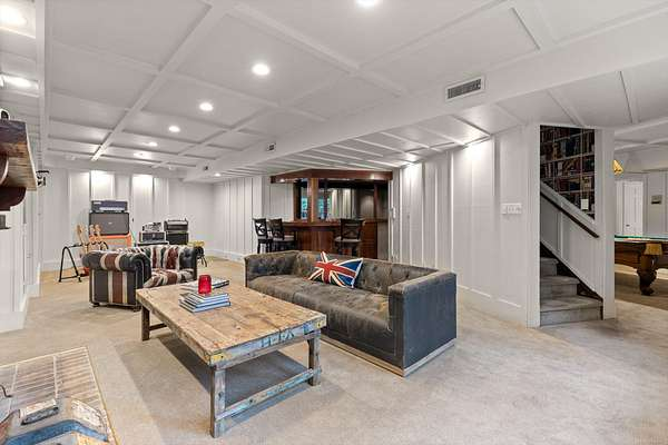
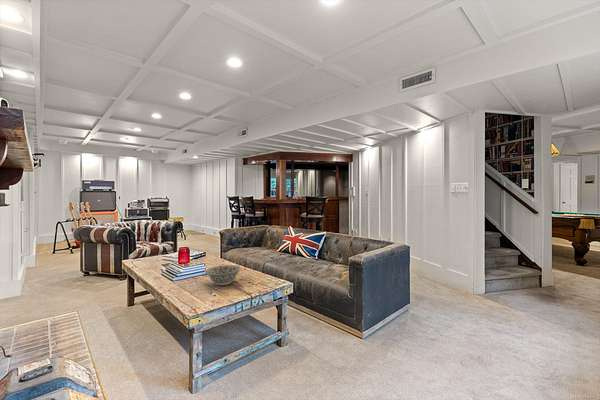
+ decorative bowl (223, 276)
